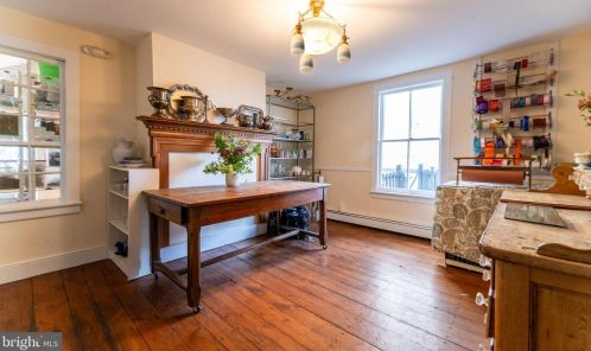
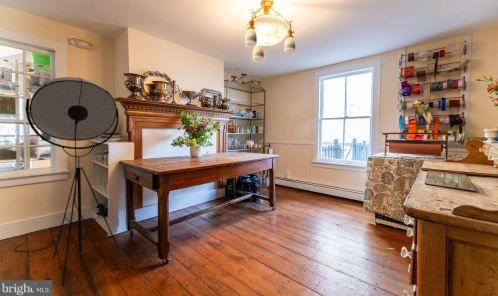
+ floor lamp (75, 167)
